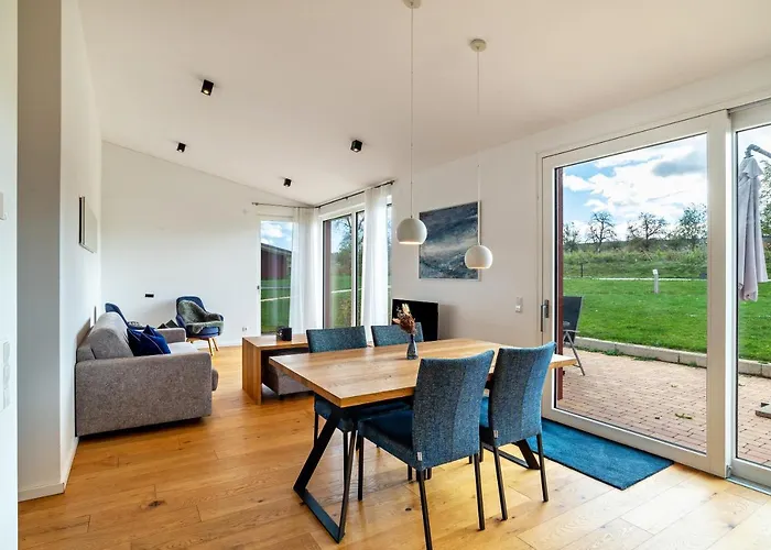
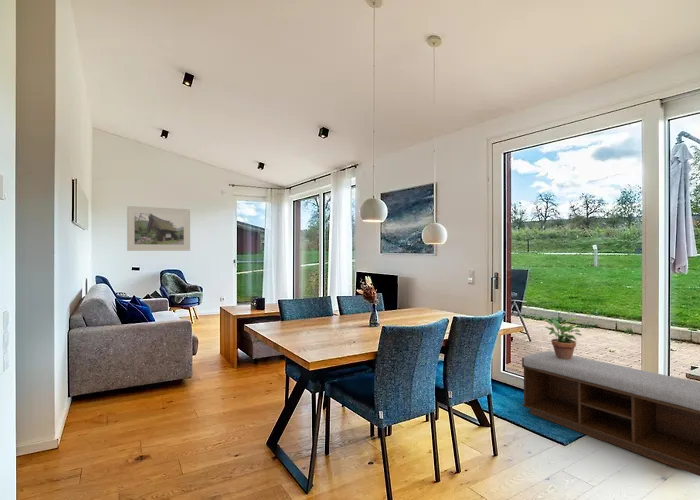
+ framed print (159, 229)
+ potted plant (558, 337)
+ bench (616, 402)
